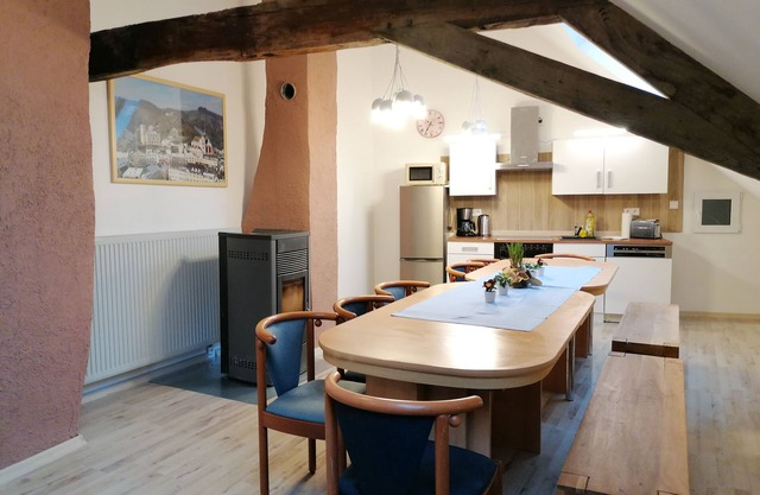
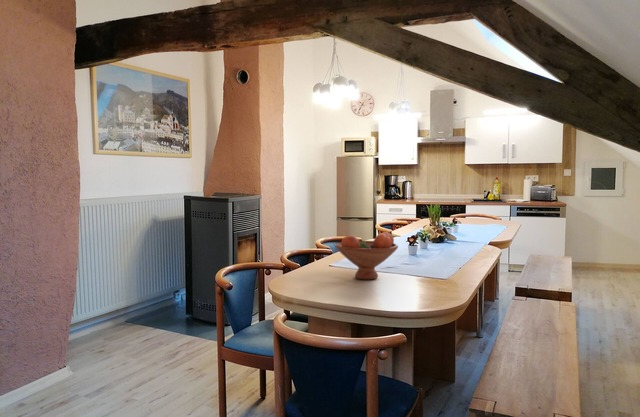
+ fruit bowl (366, 254)
